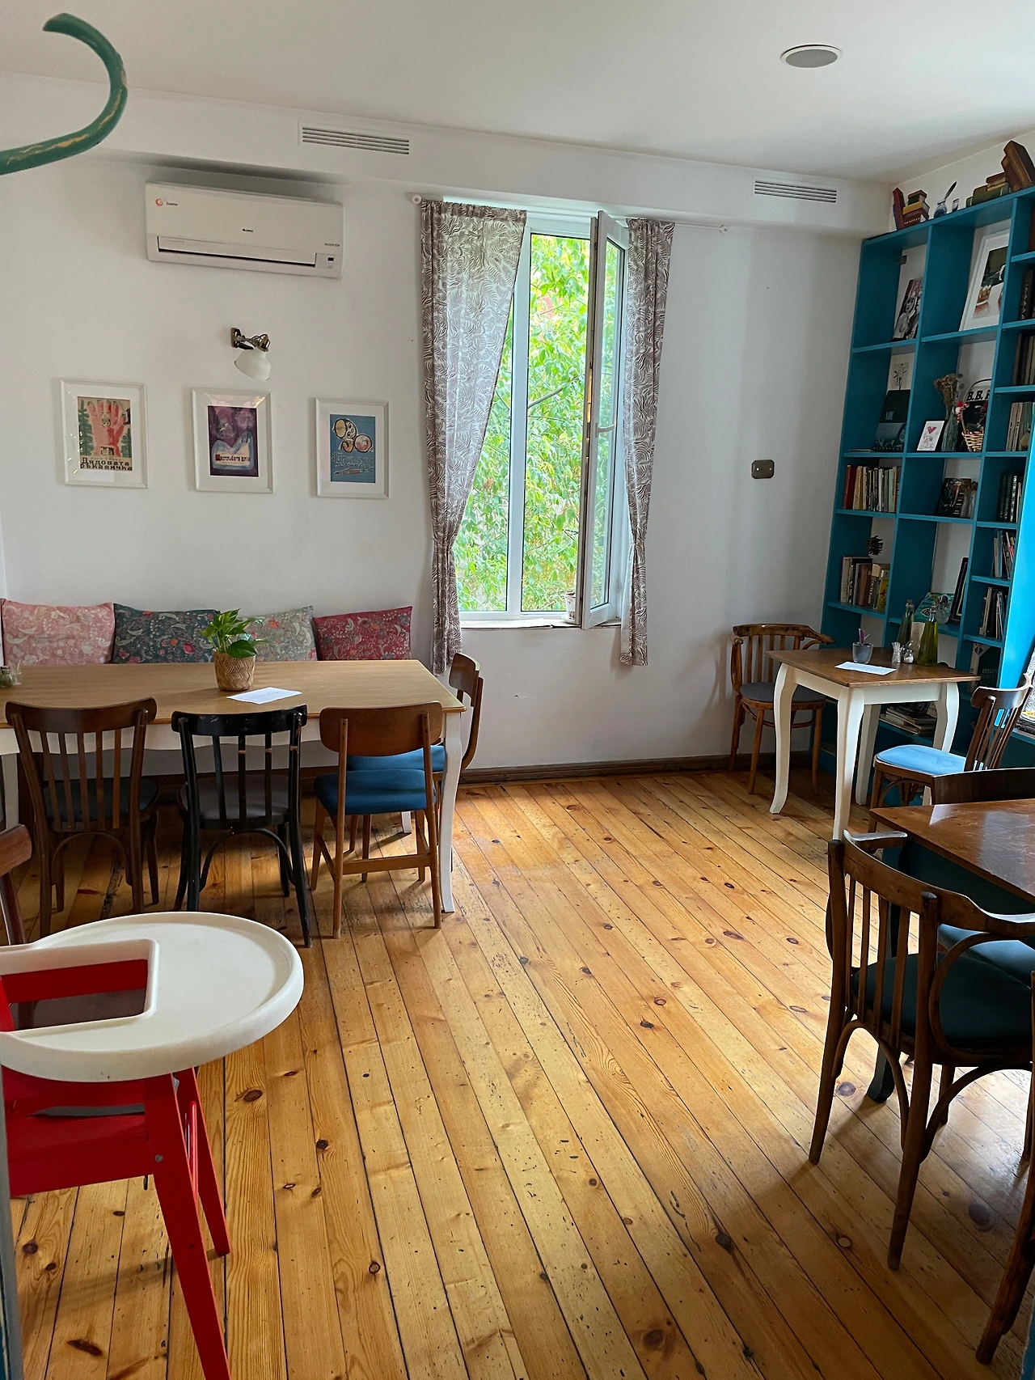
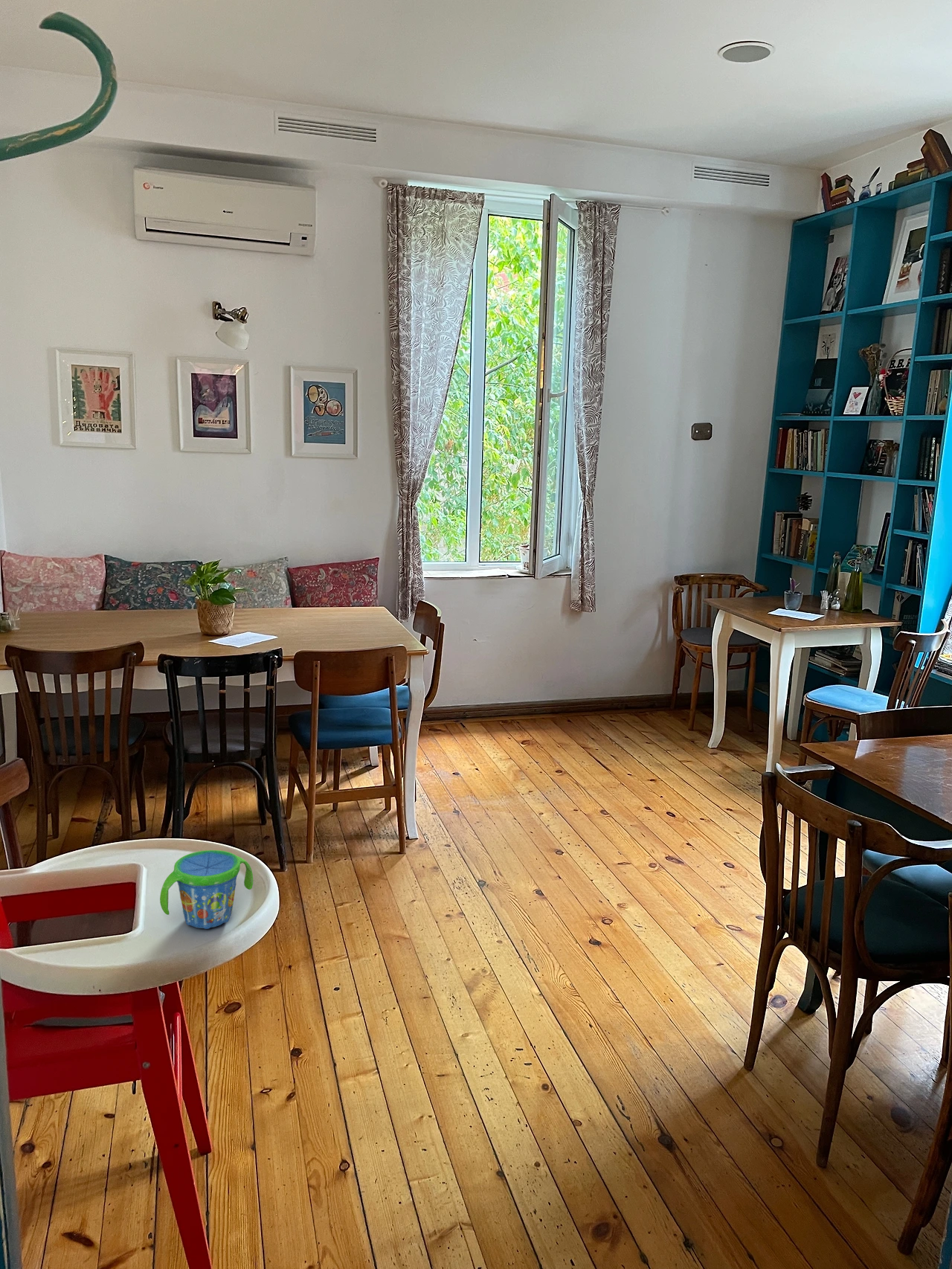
+ snack cup (208, 891)
